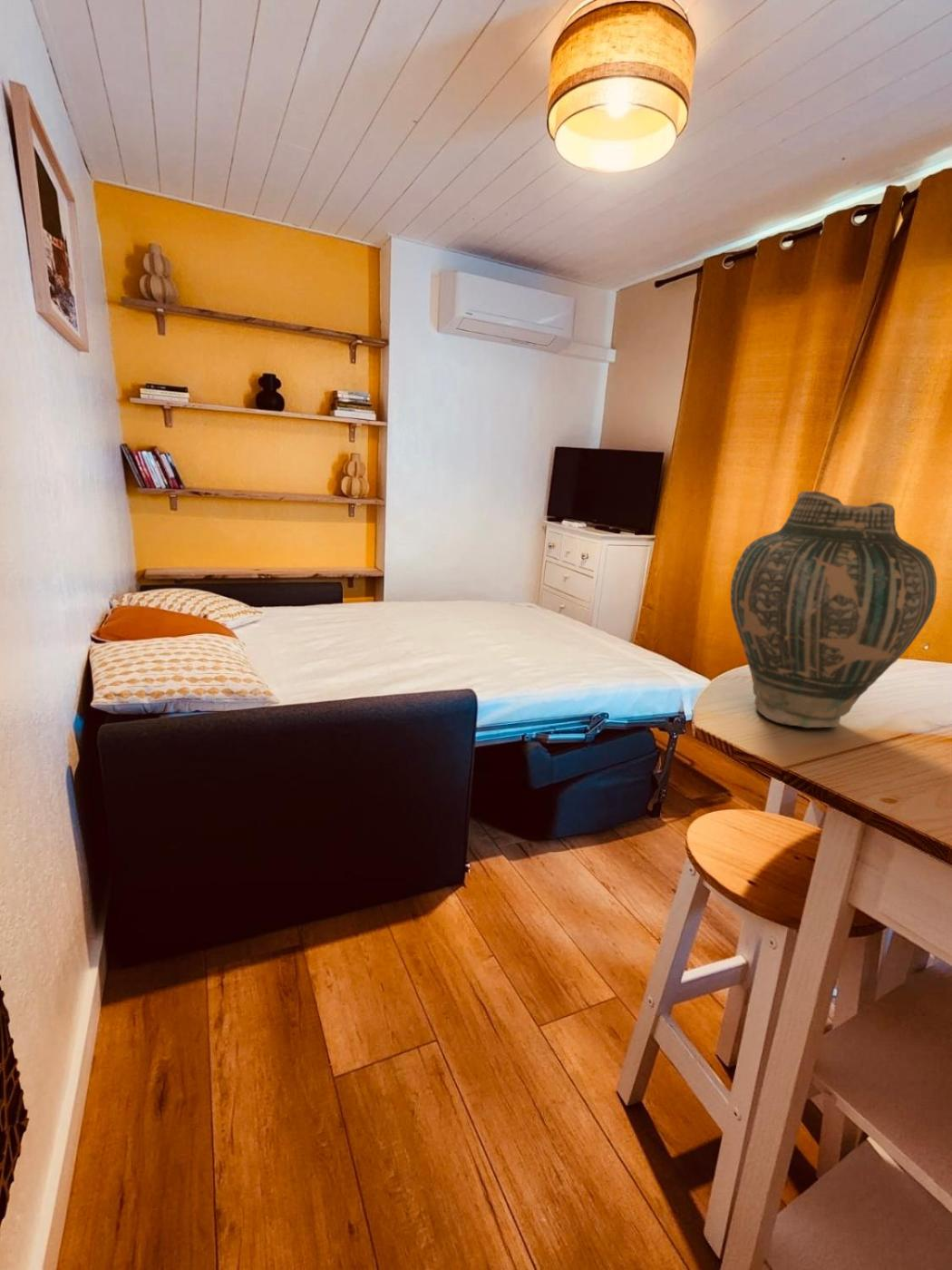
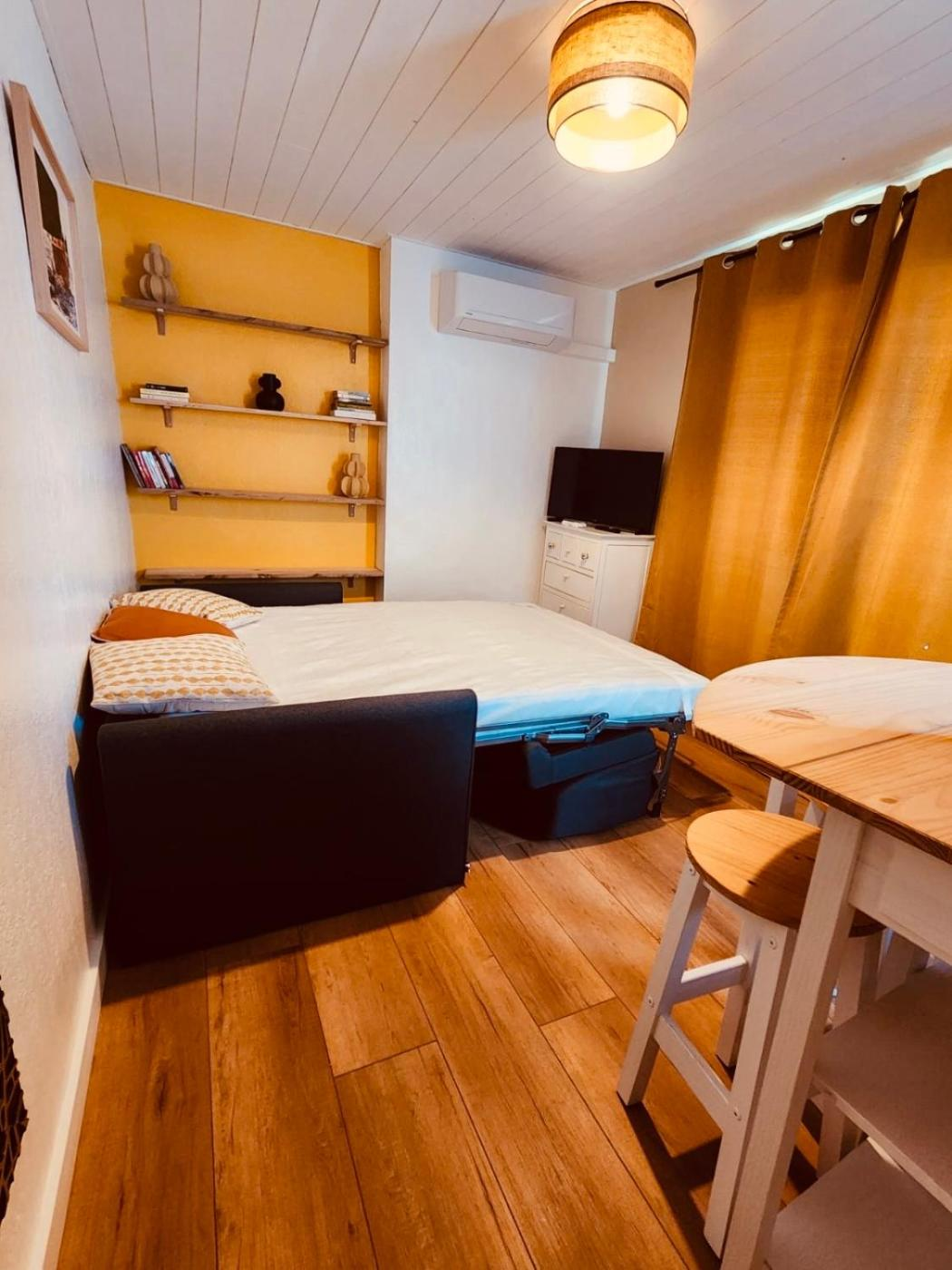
- vase (820, 611)
